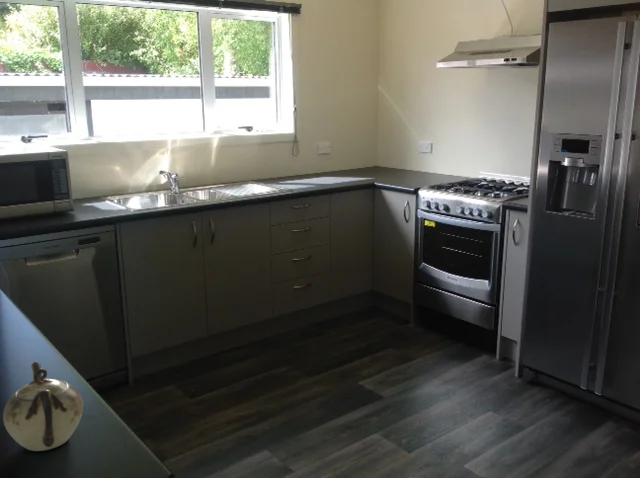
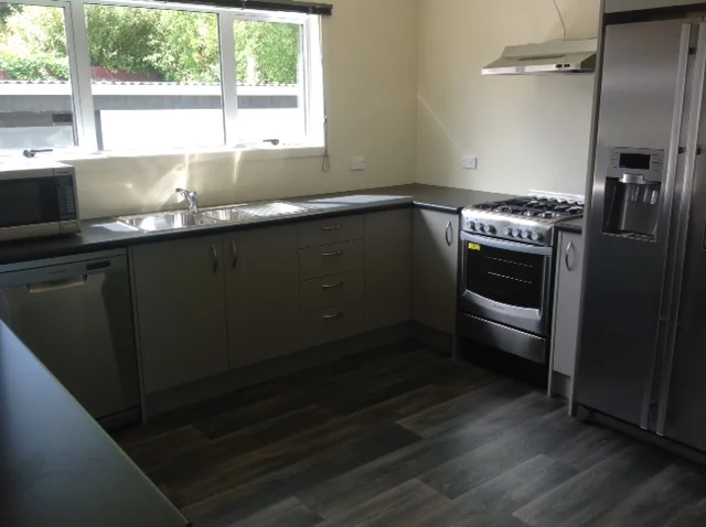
- teapot (42, 402)
